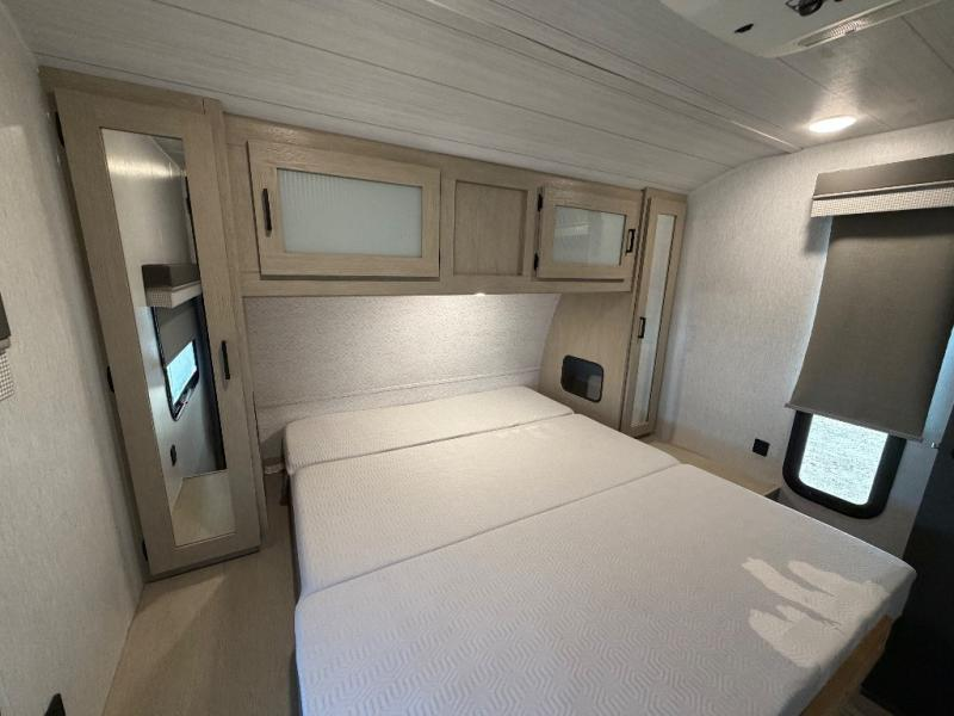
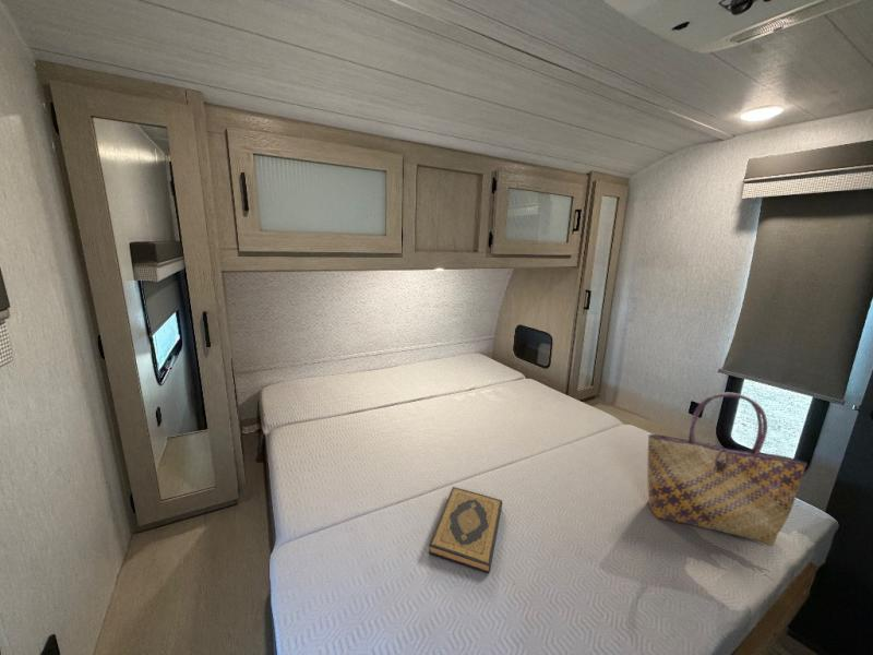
+ hardback book (468, 524)
+ tote bag (721, 462)
